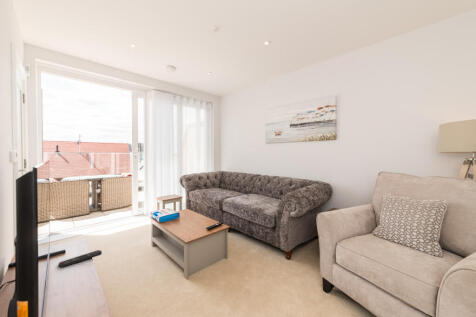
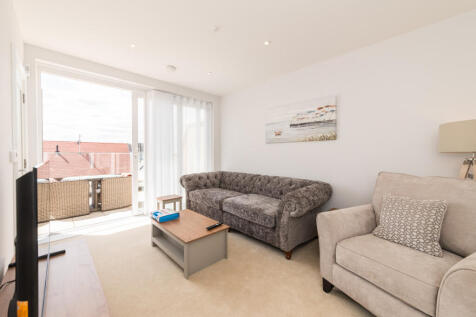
- remote control (81, 258)
